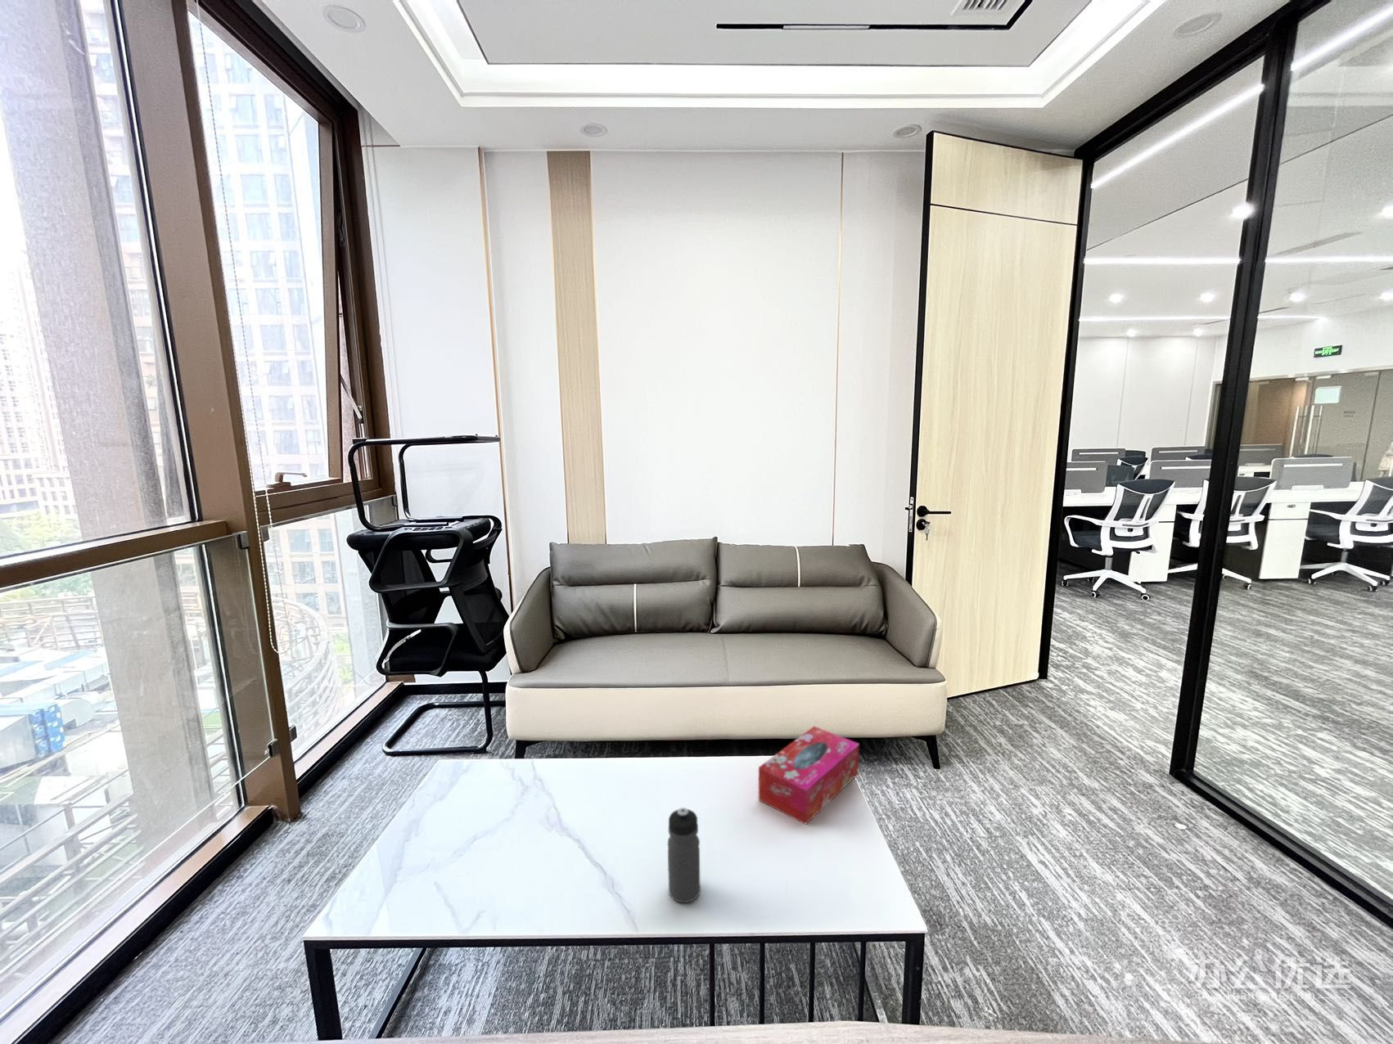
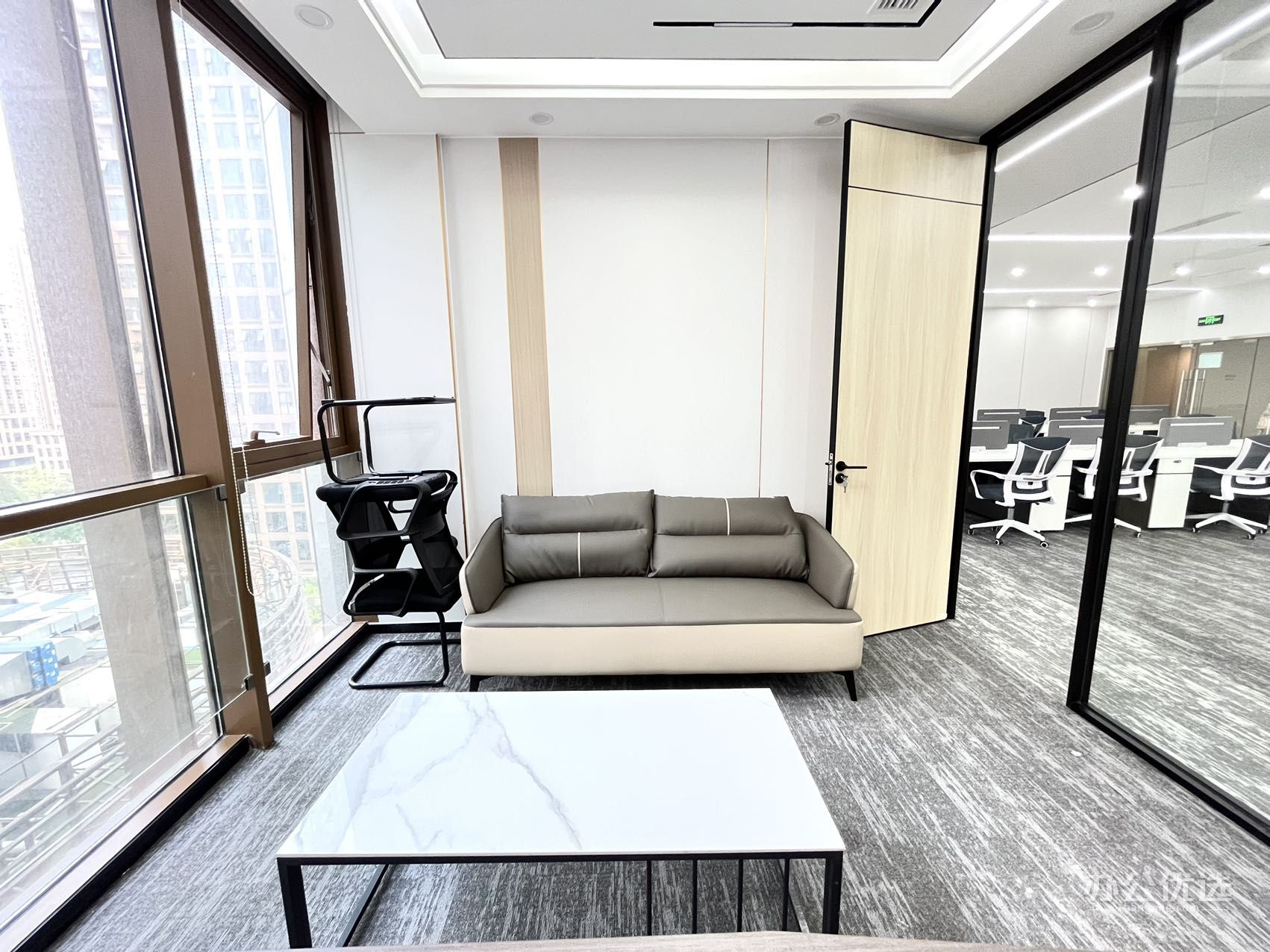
- tissue box (809, 771)
- water bottle (683, 851)
